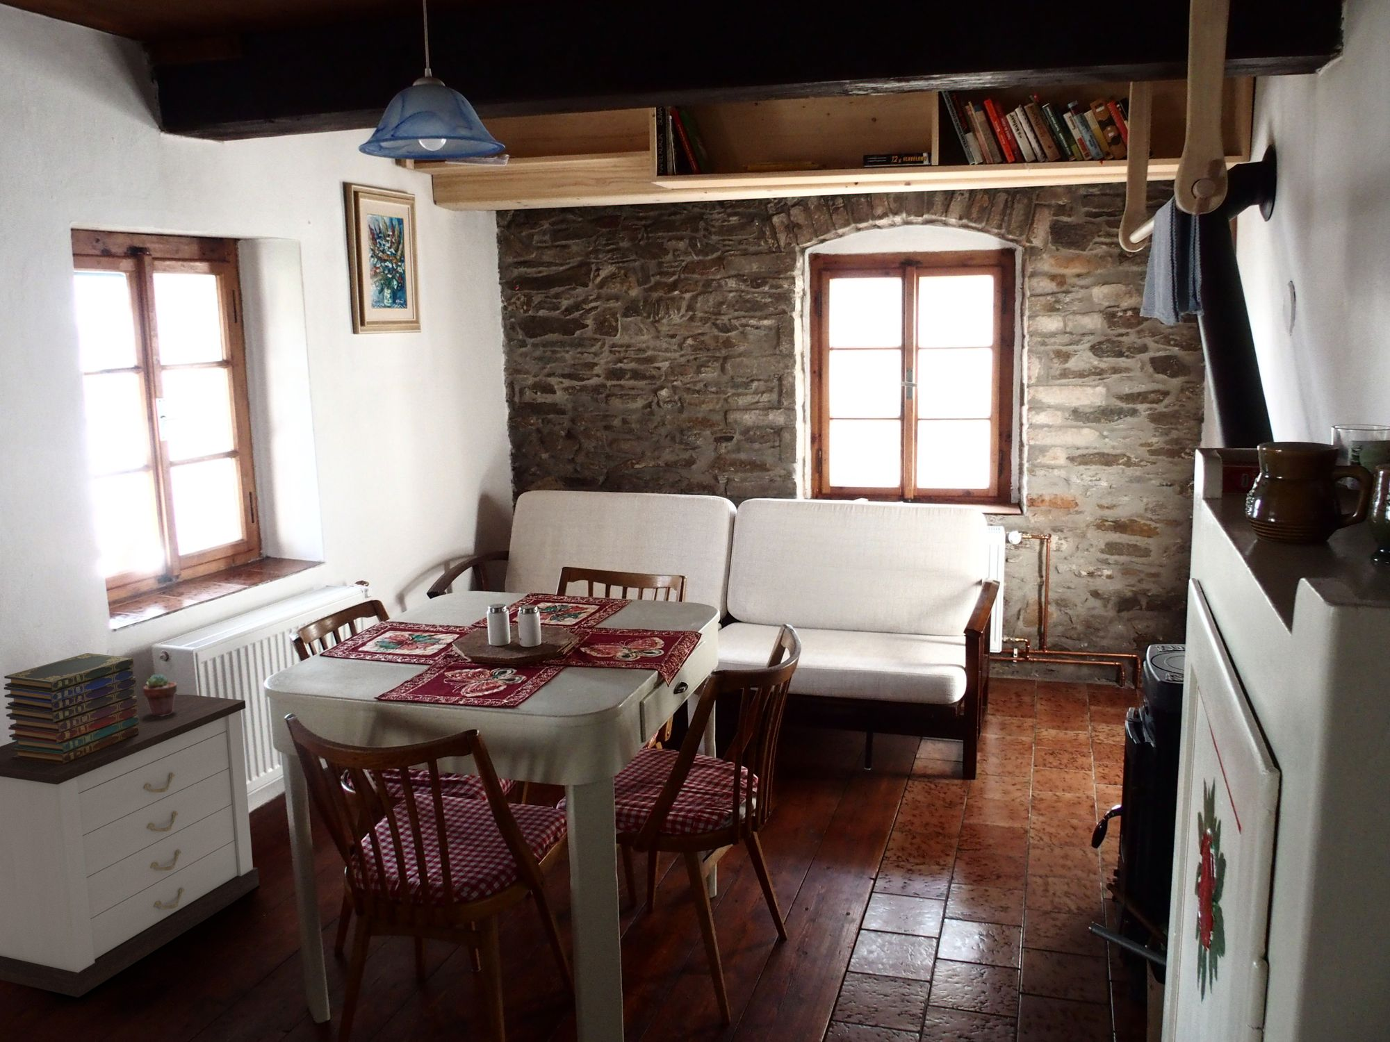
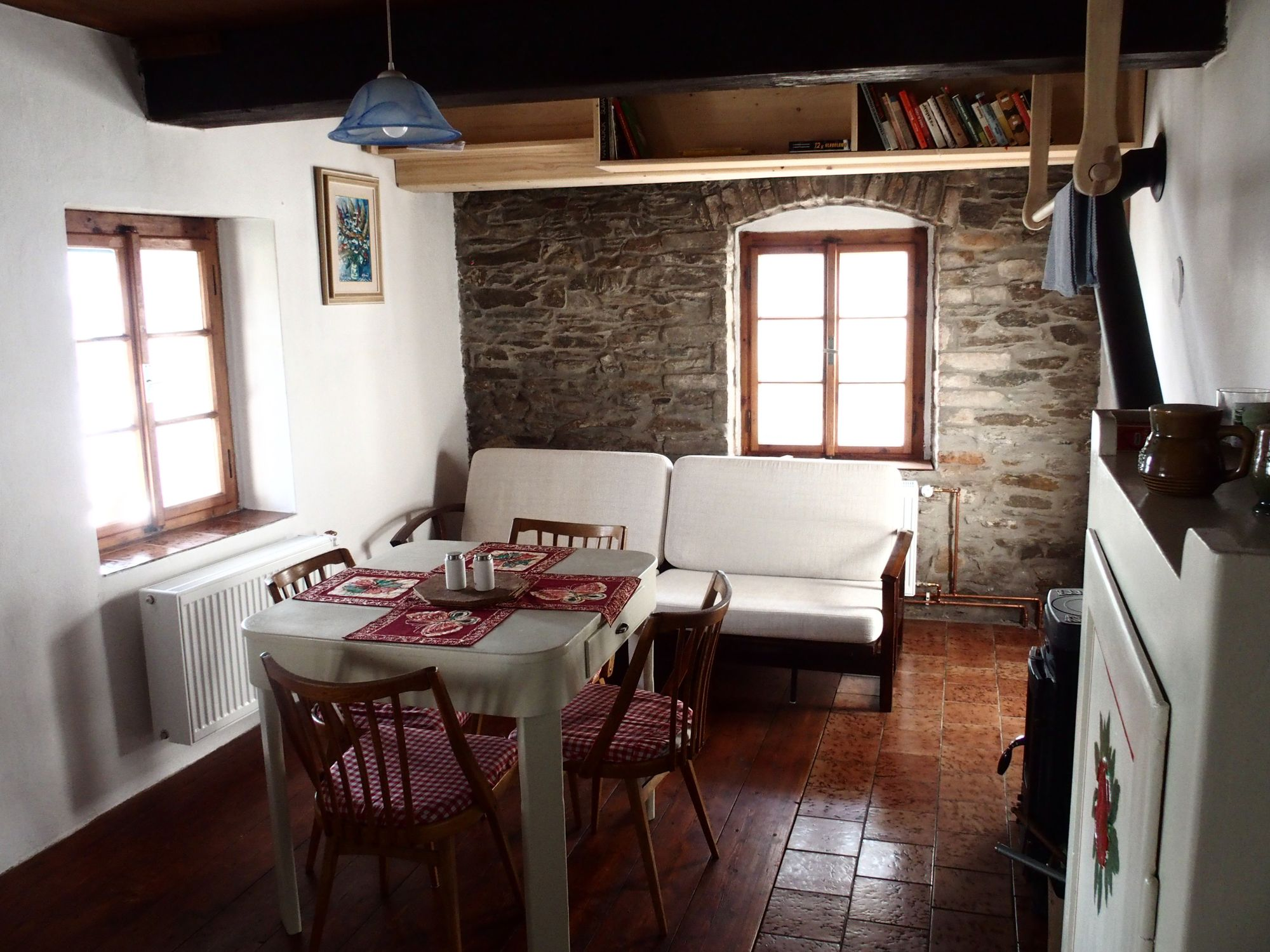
- nightstand (123, 830)
- potted succulent (160, 693)
- book stack (73, 705)
